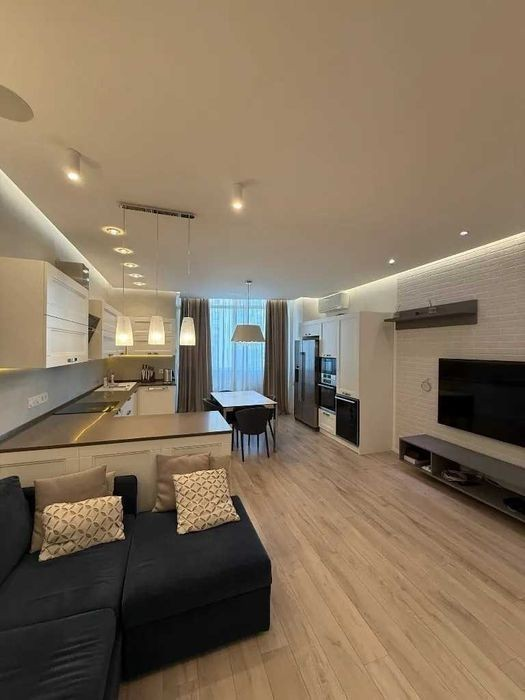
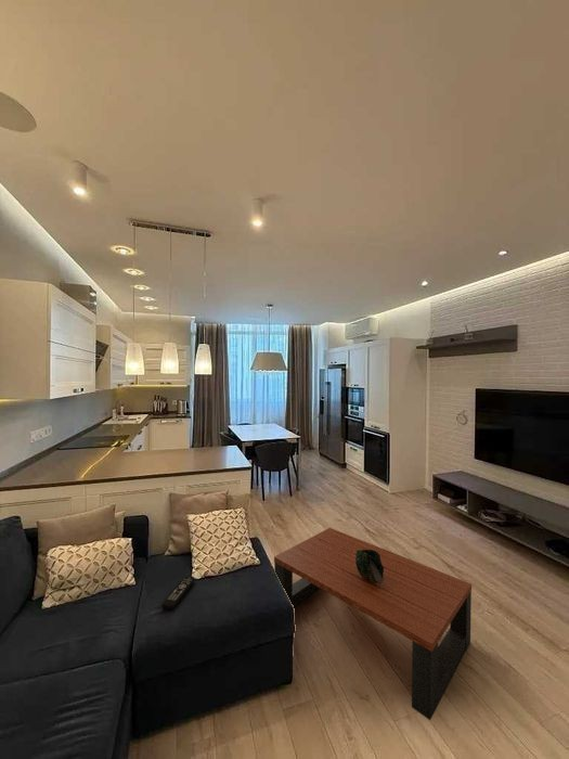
+ coffee table (365, 596)
+ remote control (179, 591)
+ decorative bowl (370, 564)
